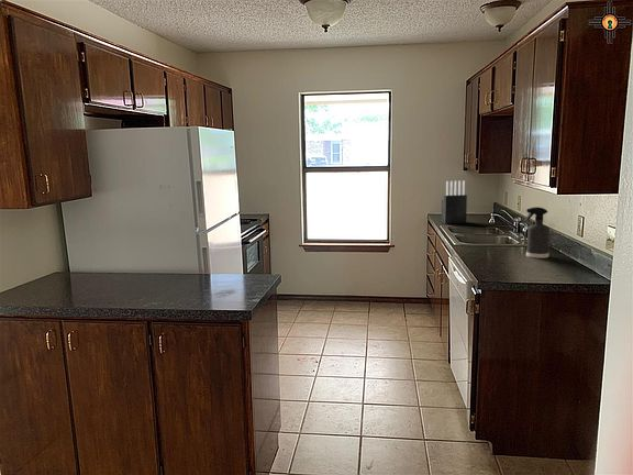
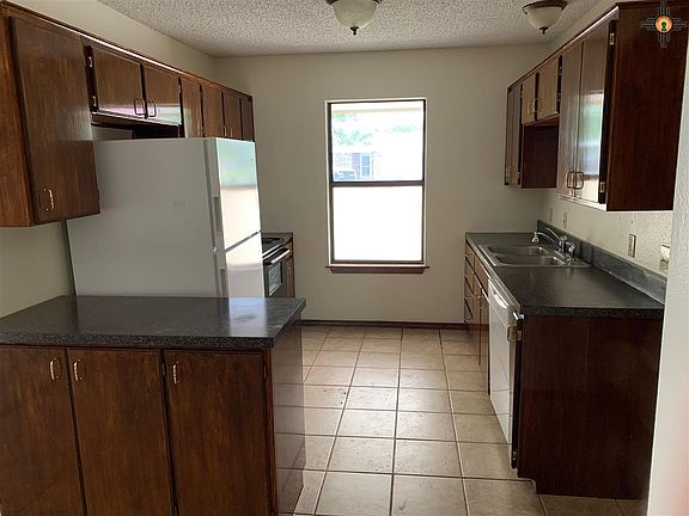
- knife block (453, 201)
- spray bottle (536, 231)
